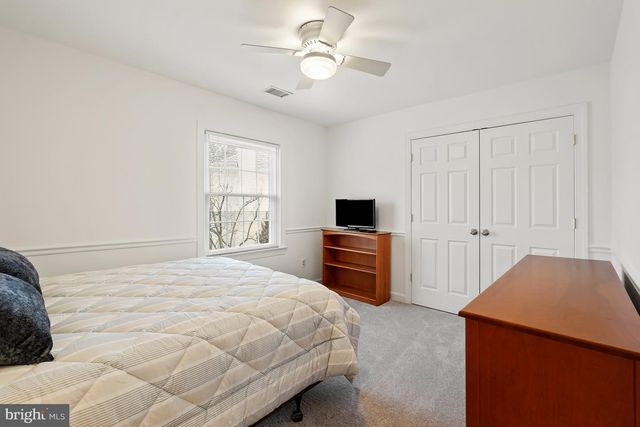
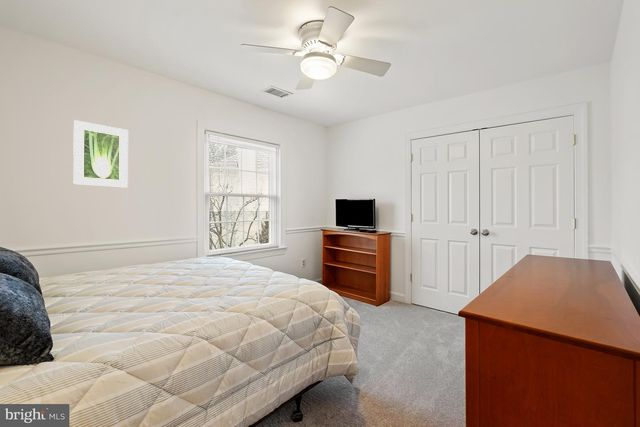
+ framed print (102, 155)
